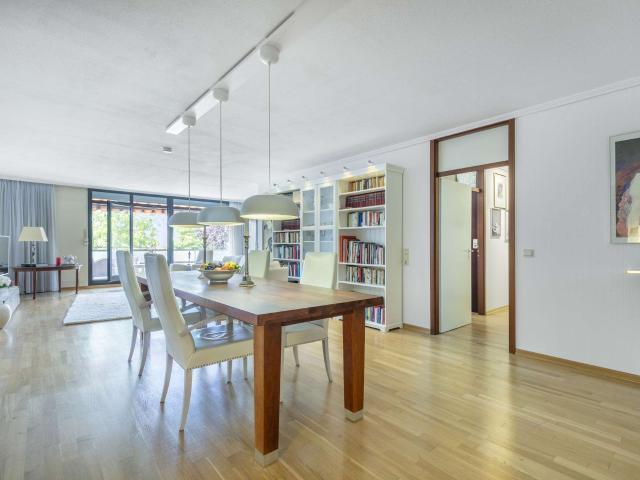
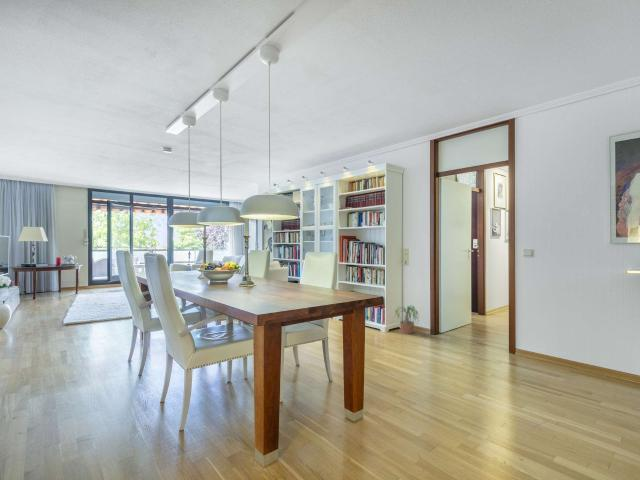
+ potted plant (410, 319)
